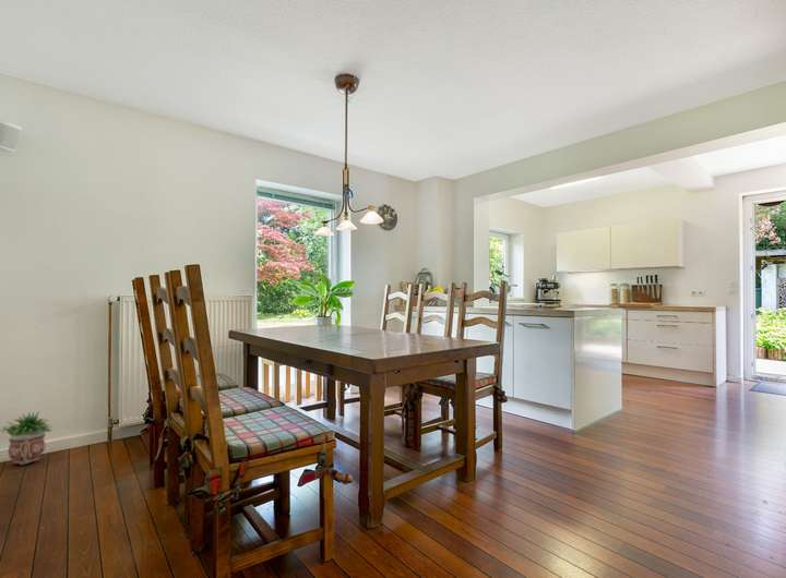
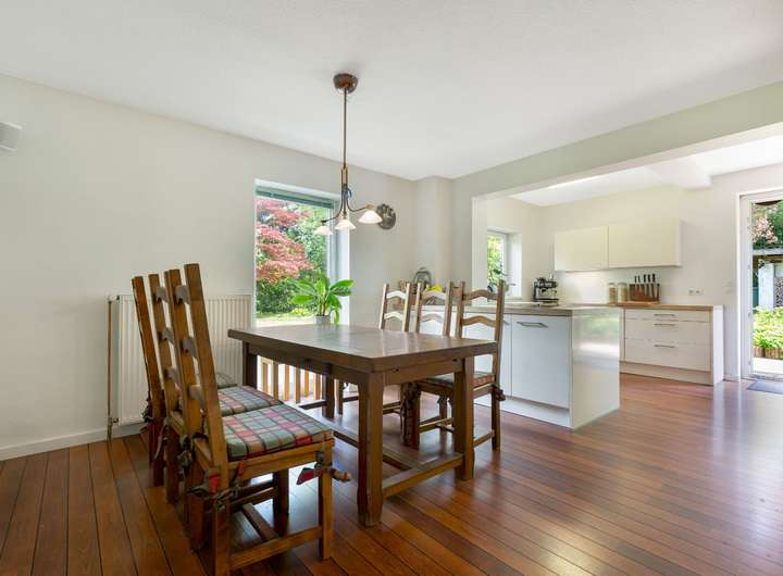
- potted plant (27, 436)
